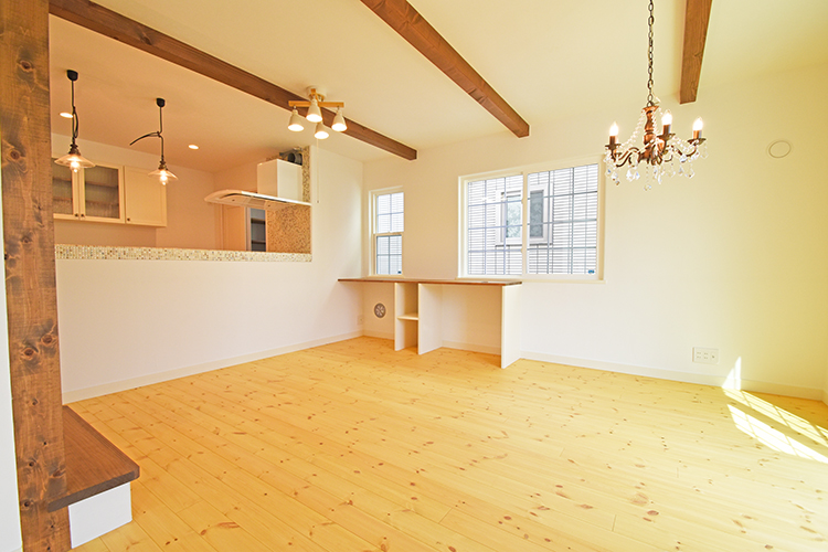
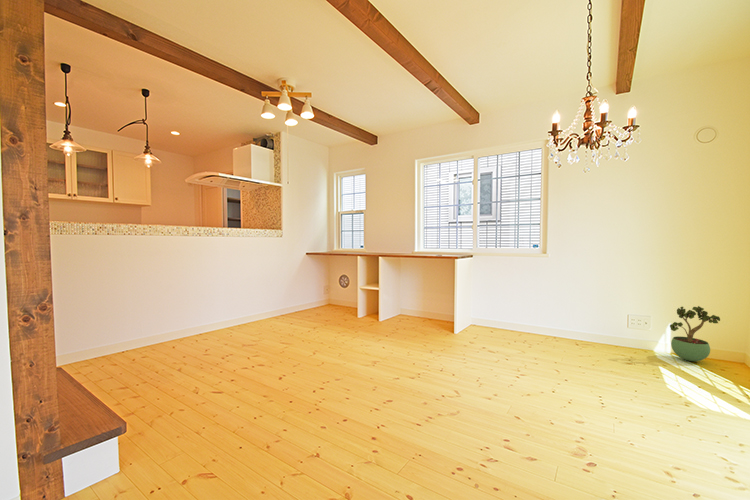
+ potted plant (692, 332)
